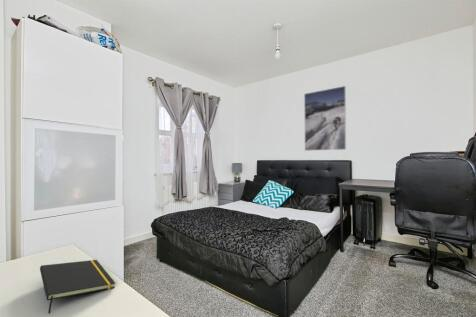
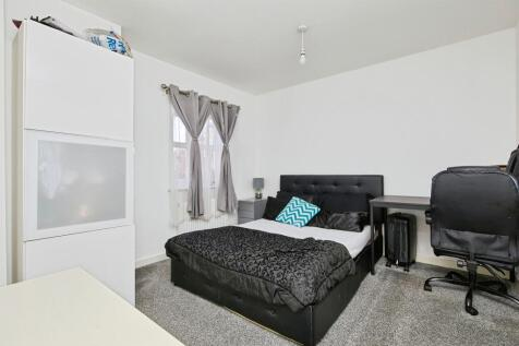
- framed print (324, 120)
- notepad (76, 276)
